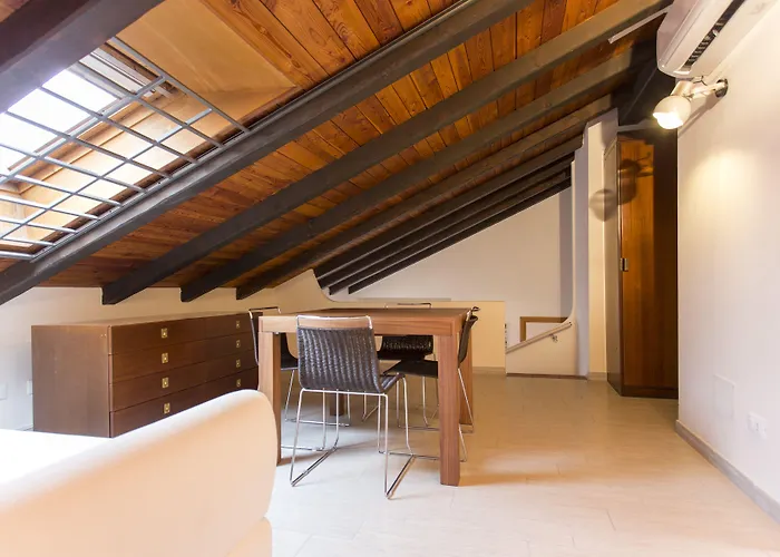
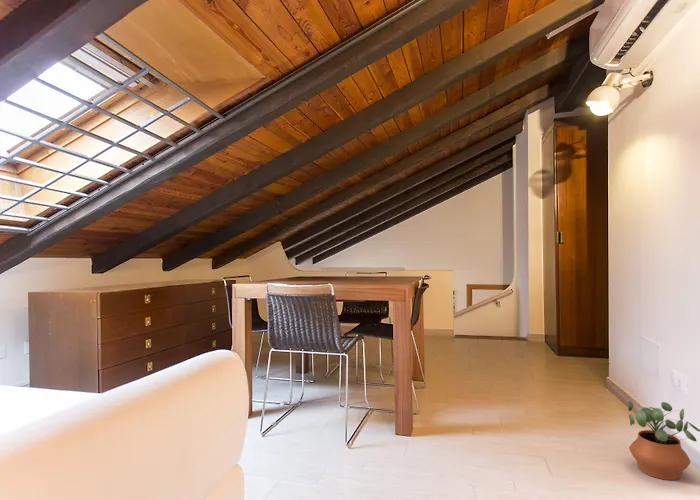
+ potted plant (665, 437)
